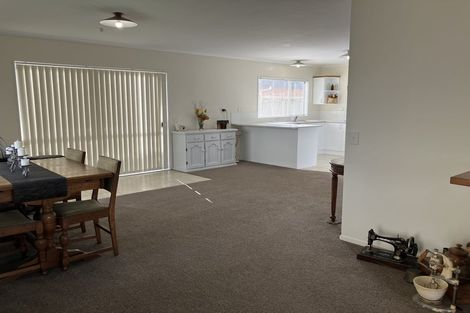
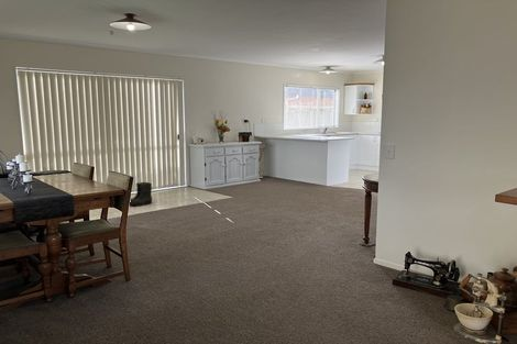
+ boots (139, 193)
